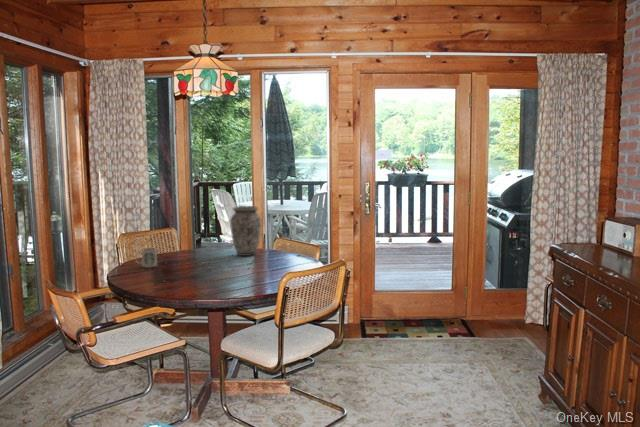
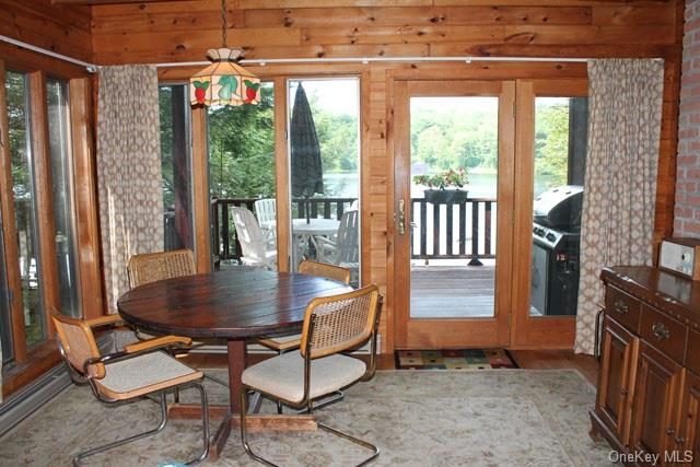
- vase (245, 230)
- mug (146, 257)
